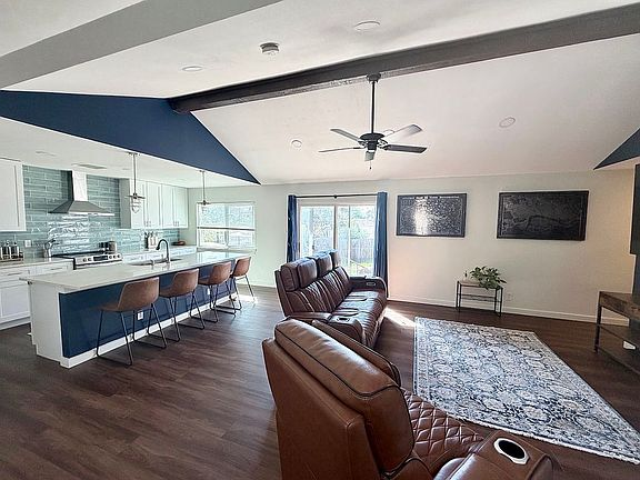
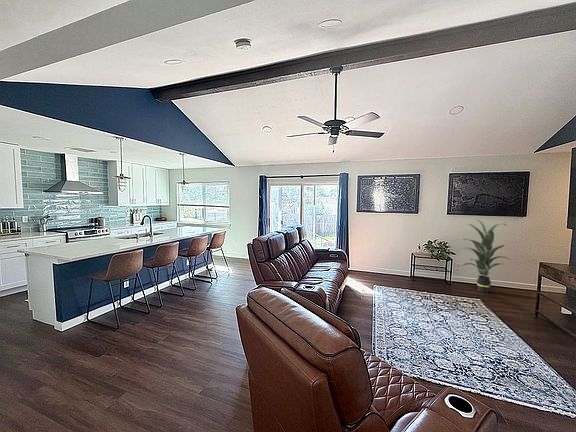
+ indoor plant (481, 255)
